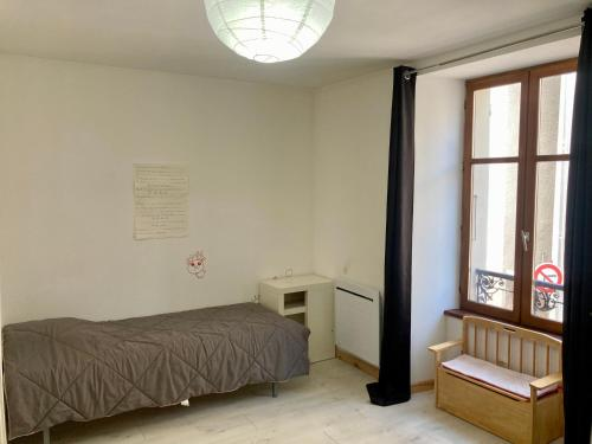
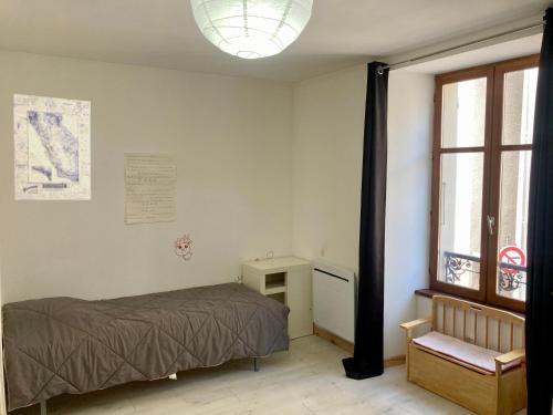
+ wall art (53, 148)
